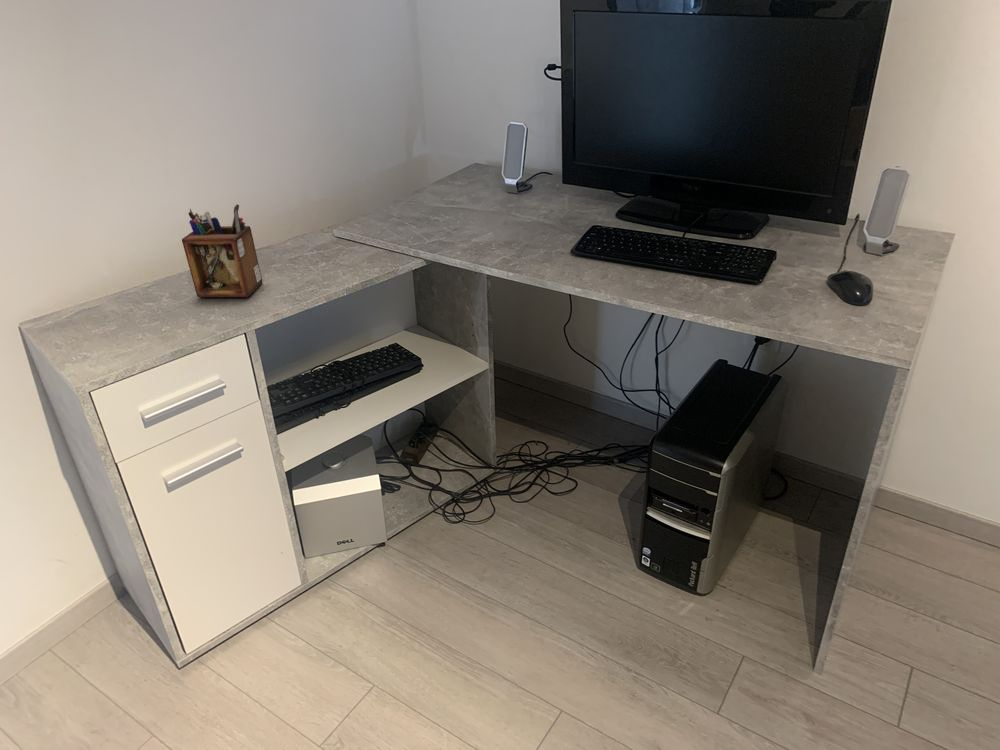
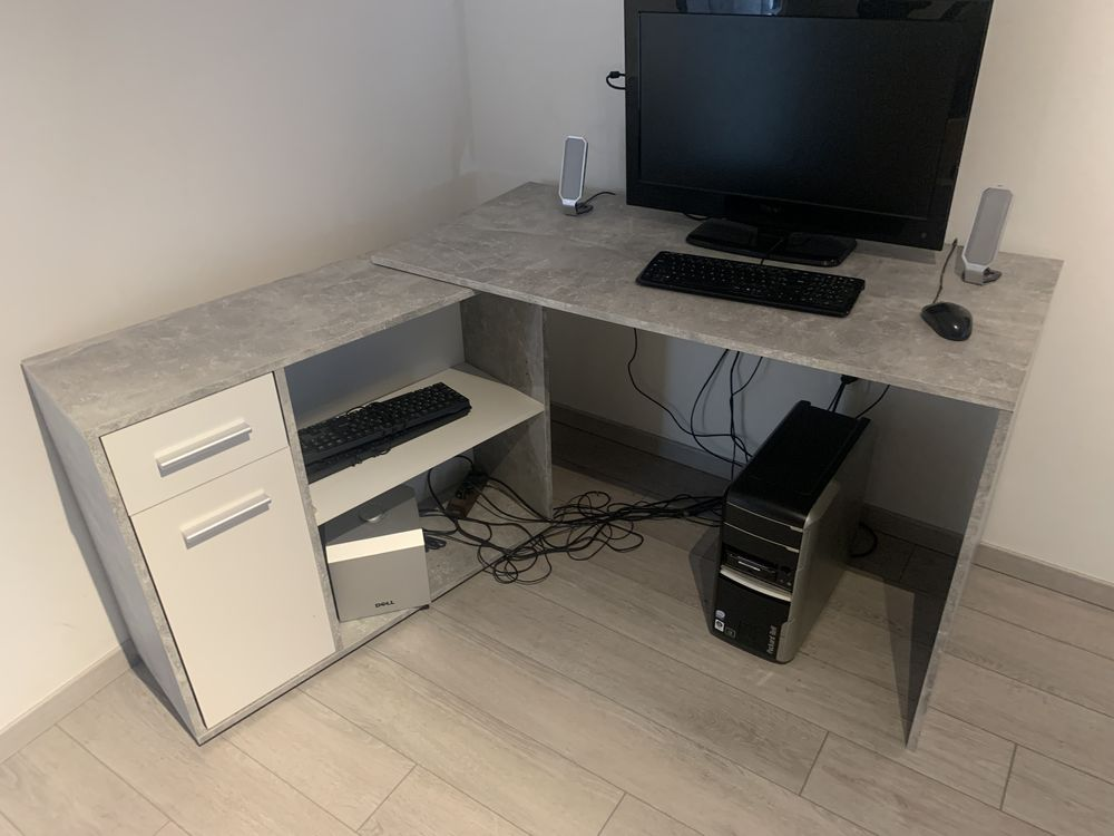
- desk organizer (221, 250)
